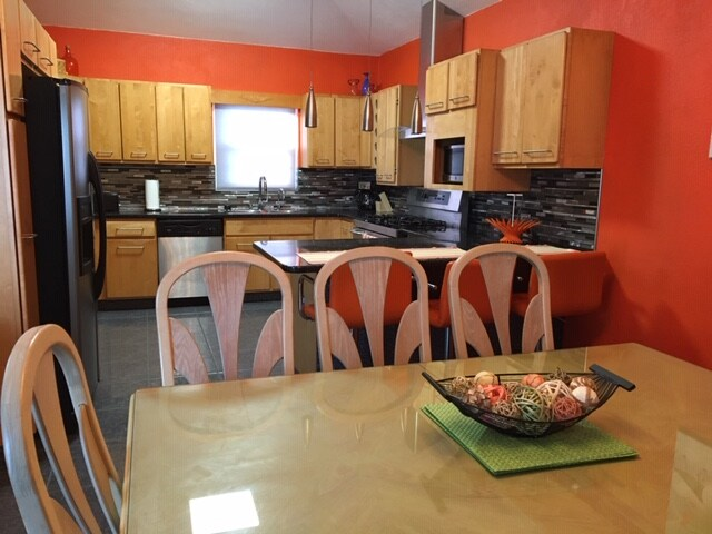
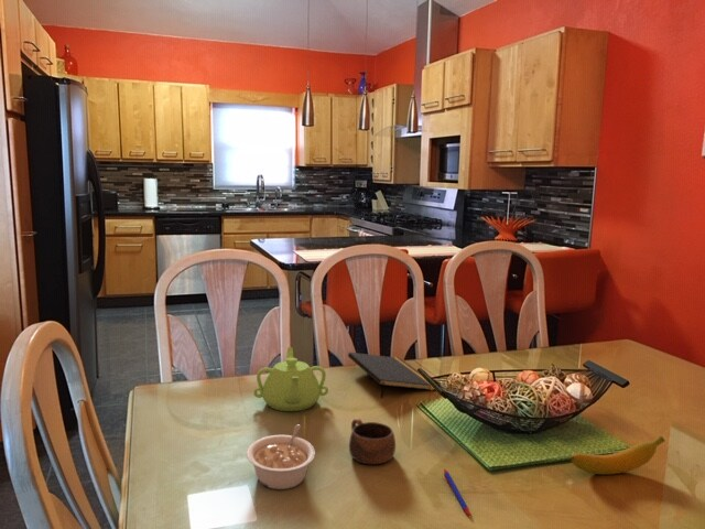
+ notepad (390, 370)
+ teapot (291, 380)
+ banana (617, 455)
+ pen (456, 492)
+ cup (369, 439)
+ legume (280, 460)
